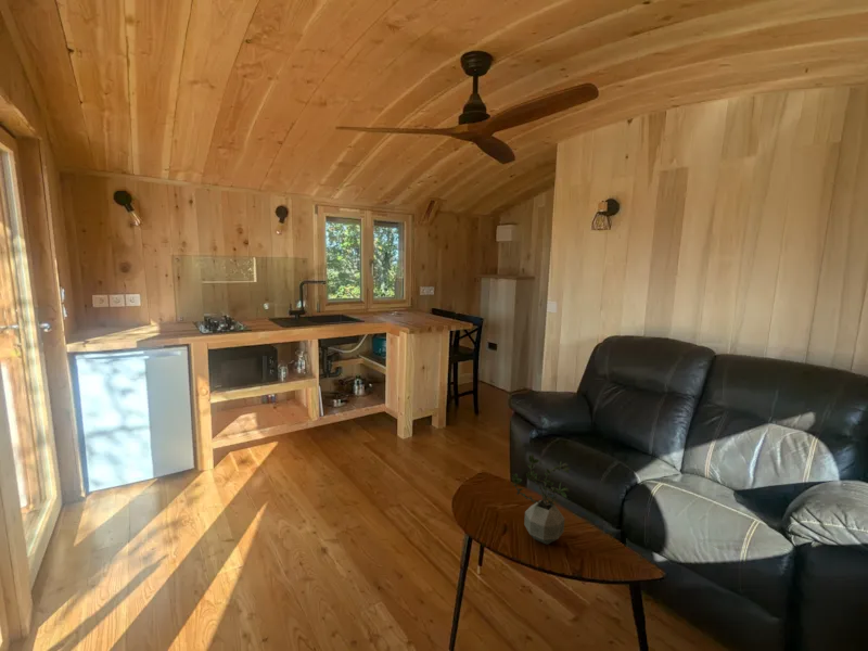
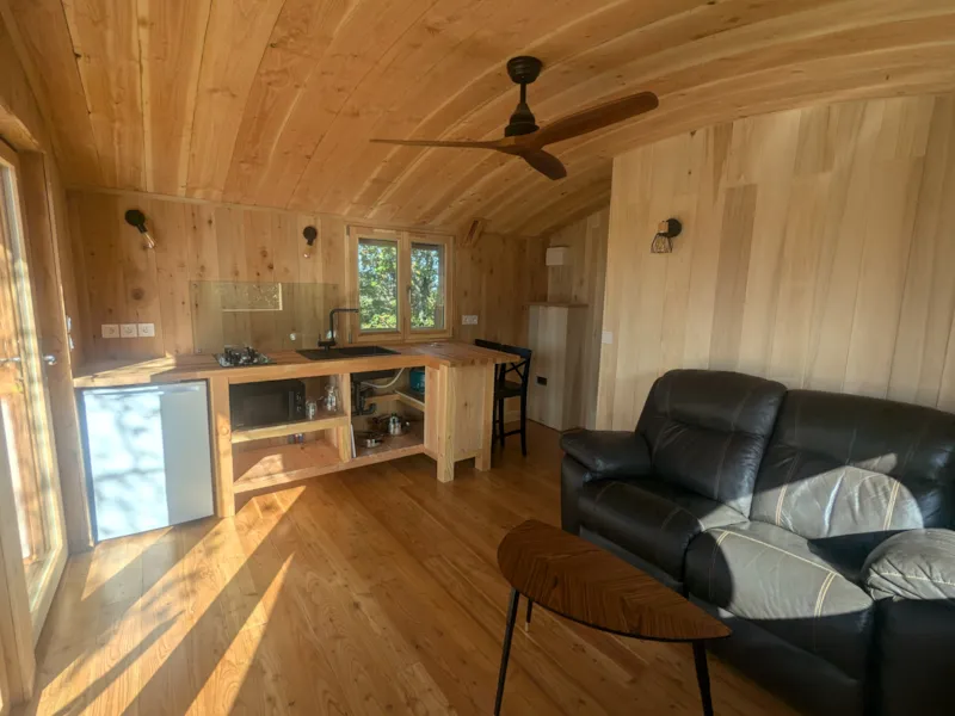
- potted plant (541, 494)
